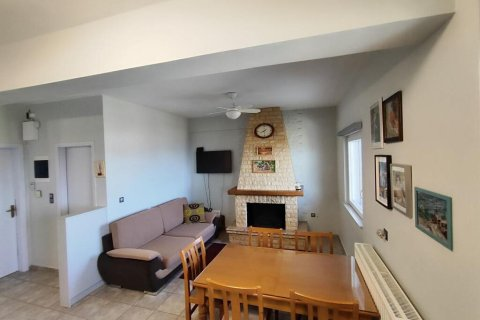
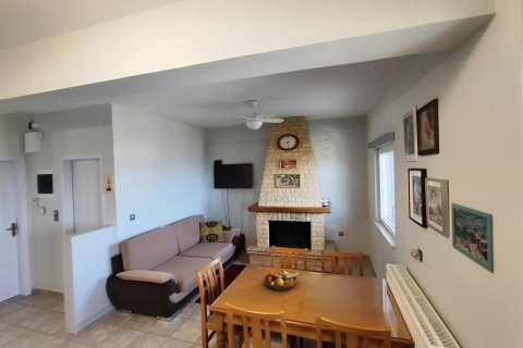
+ fruit bowl (280, 276)
